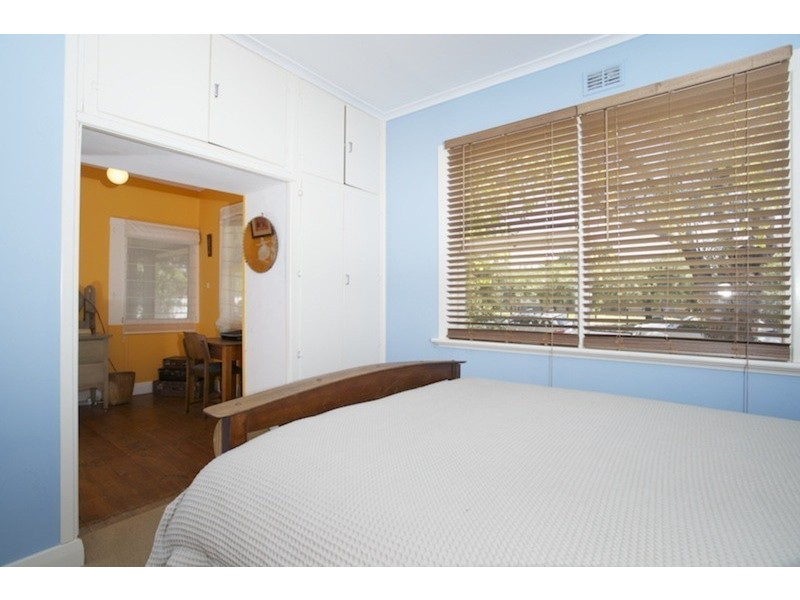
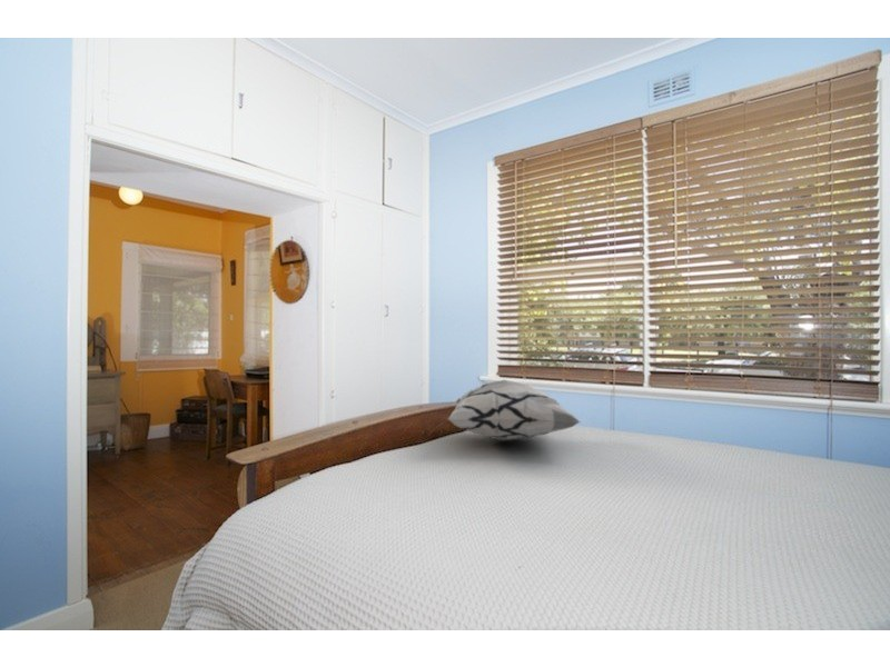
+ decorative pillow (508, 410)
